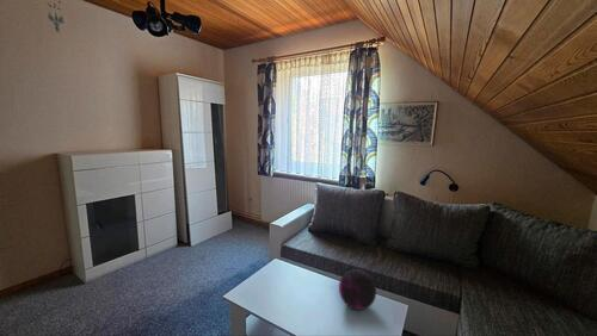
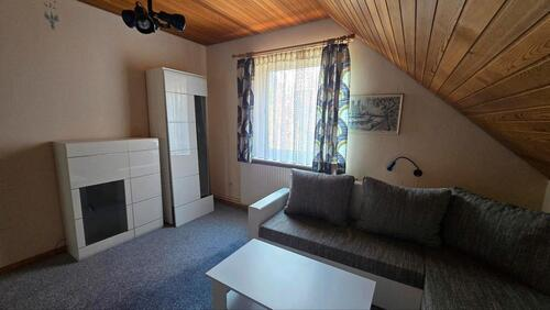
- decorative orb (357, 288)
